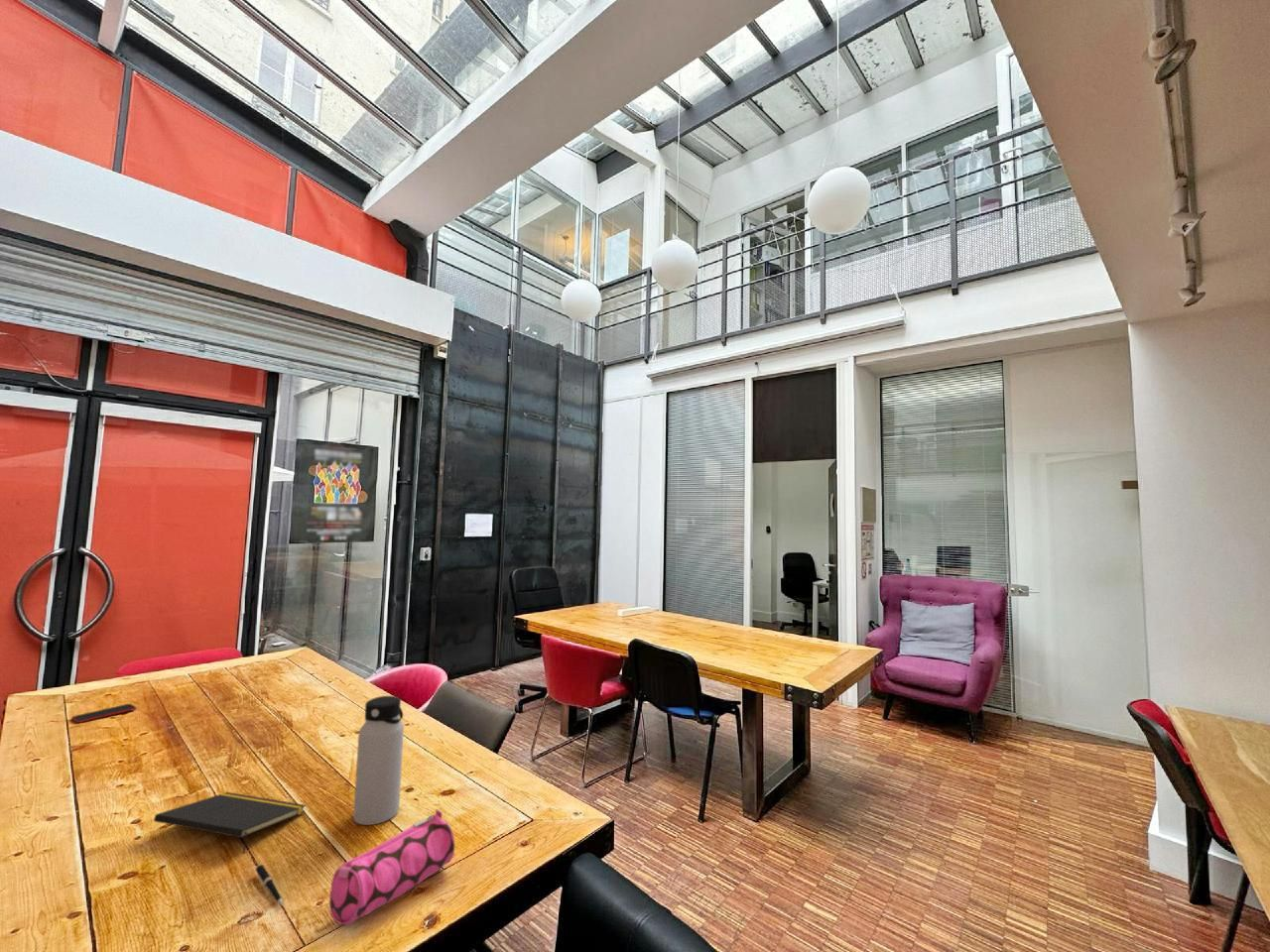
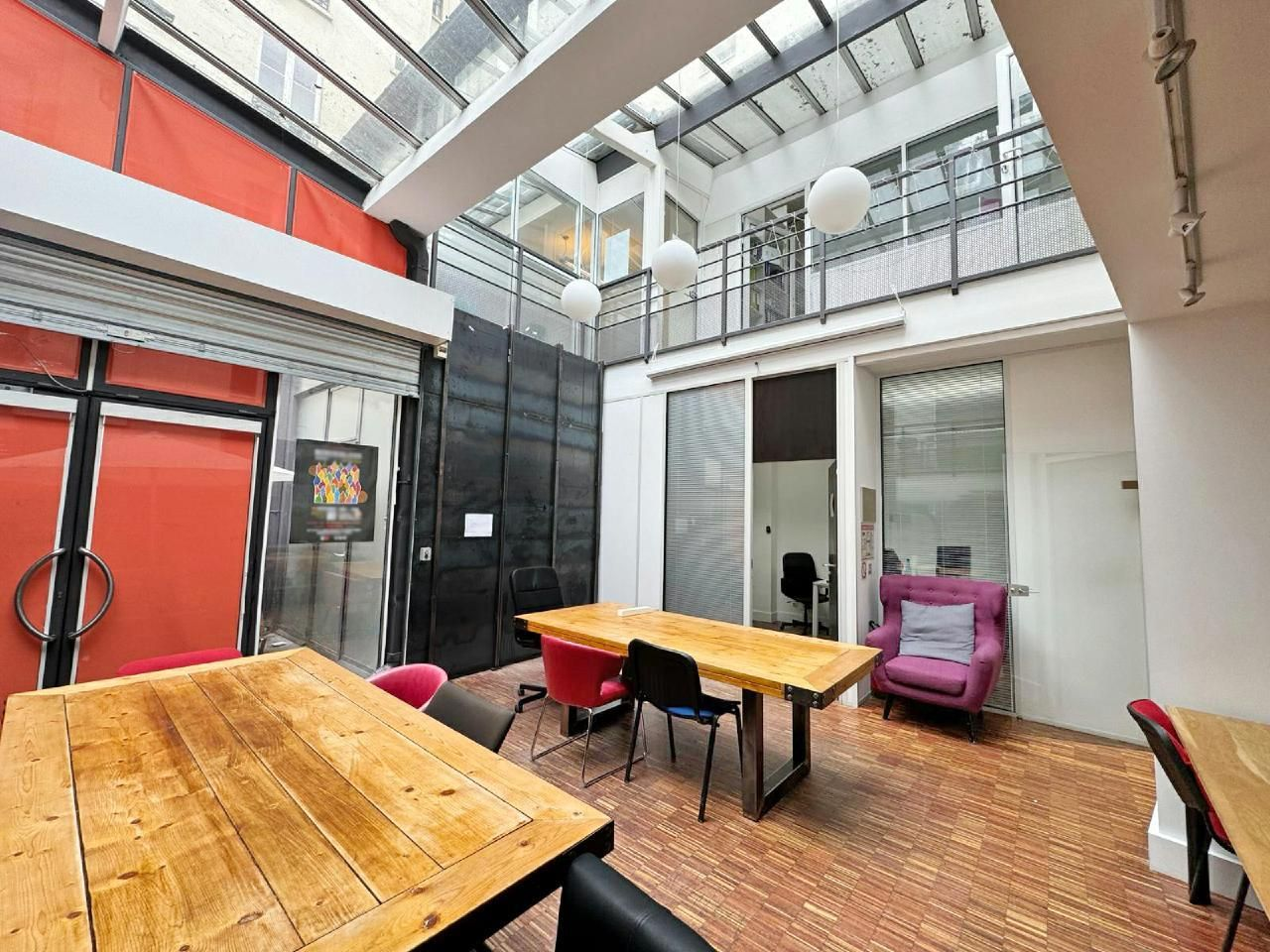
- smartphone (104, 713)
- pencil case (395, 862)
- notepad (233, 812)
- pen (270, 885)
- water bottle (380, 756)
